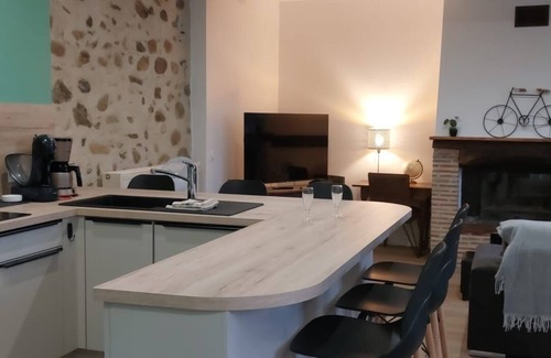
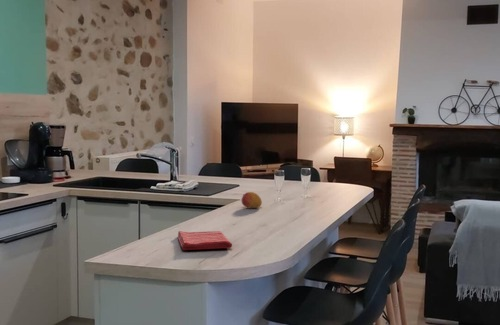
+ dish towel (203, 239)
+ fruit (251, 199)
